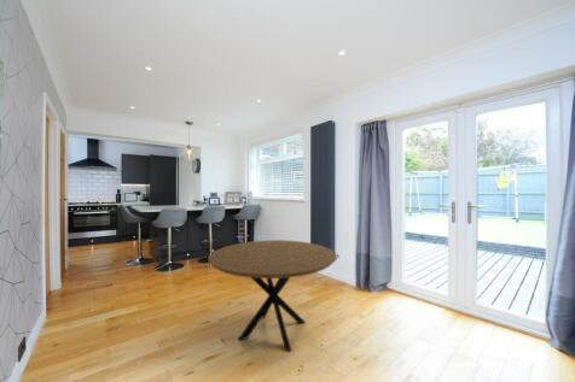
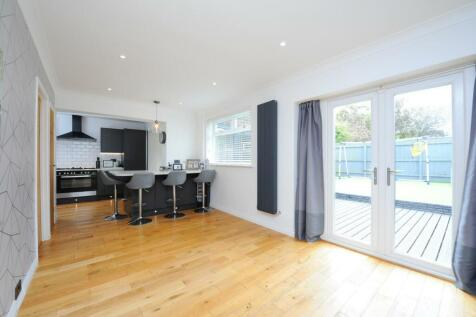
- dining table (273, 290)
